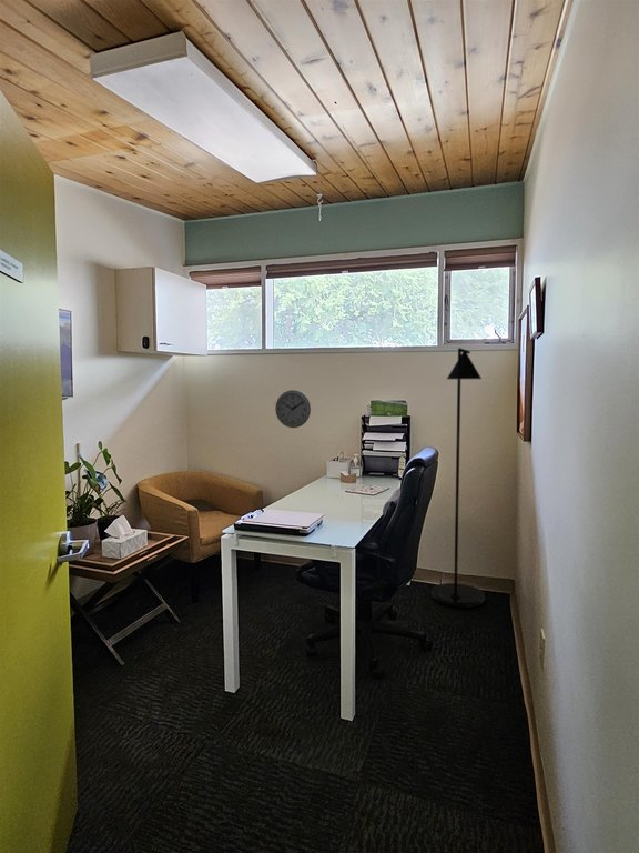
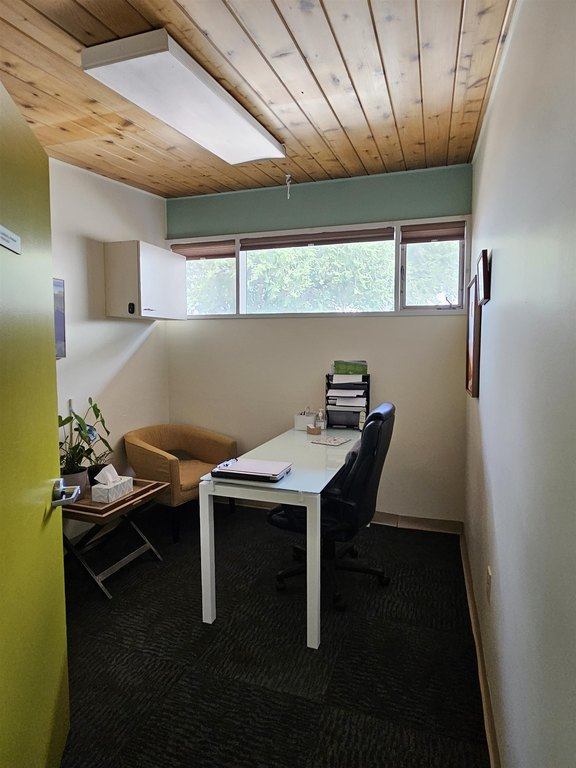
- wall clock (292, 409)
- floor lamp (458, 474)
